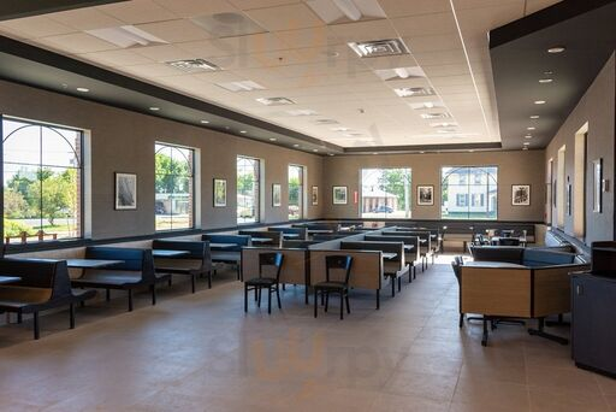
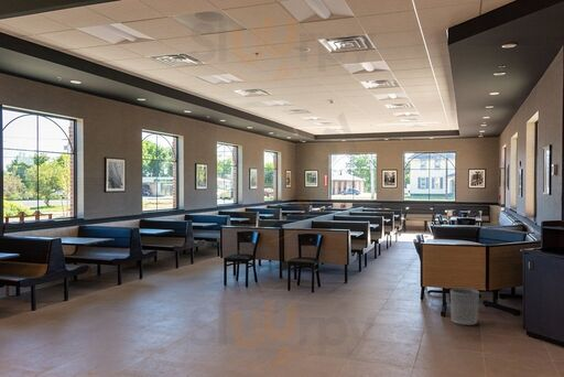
+ waste bin (464, 305)
